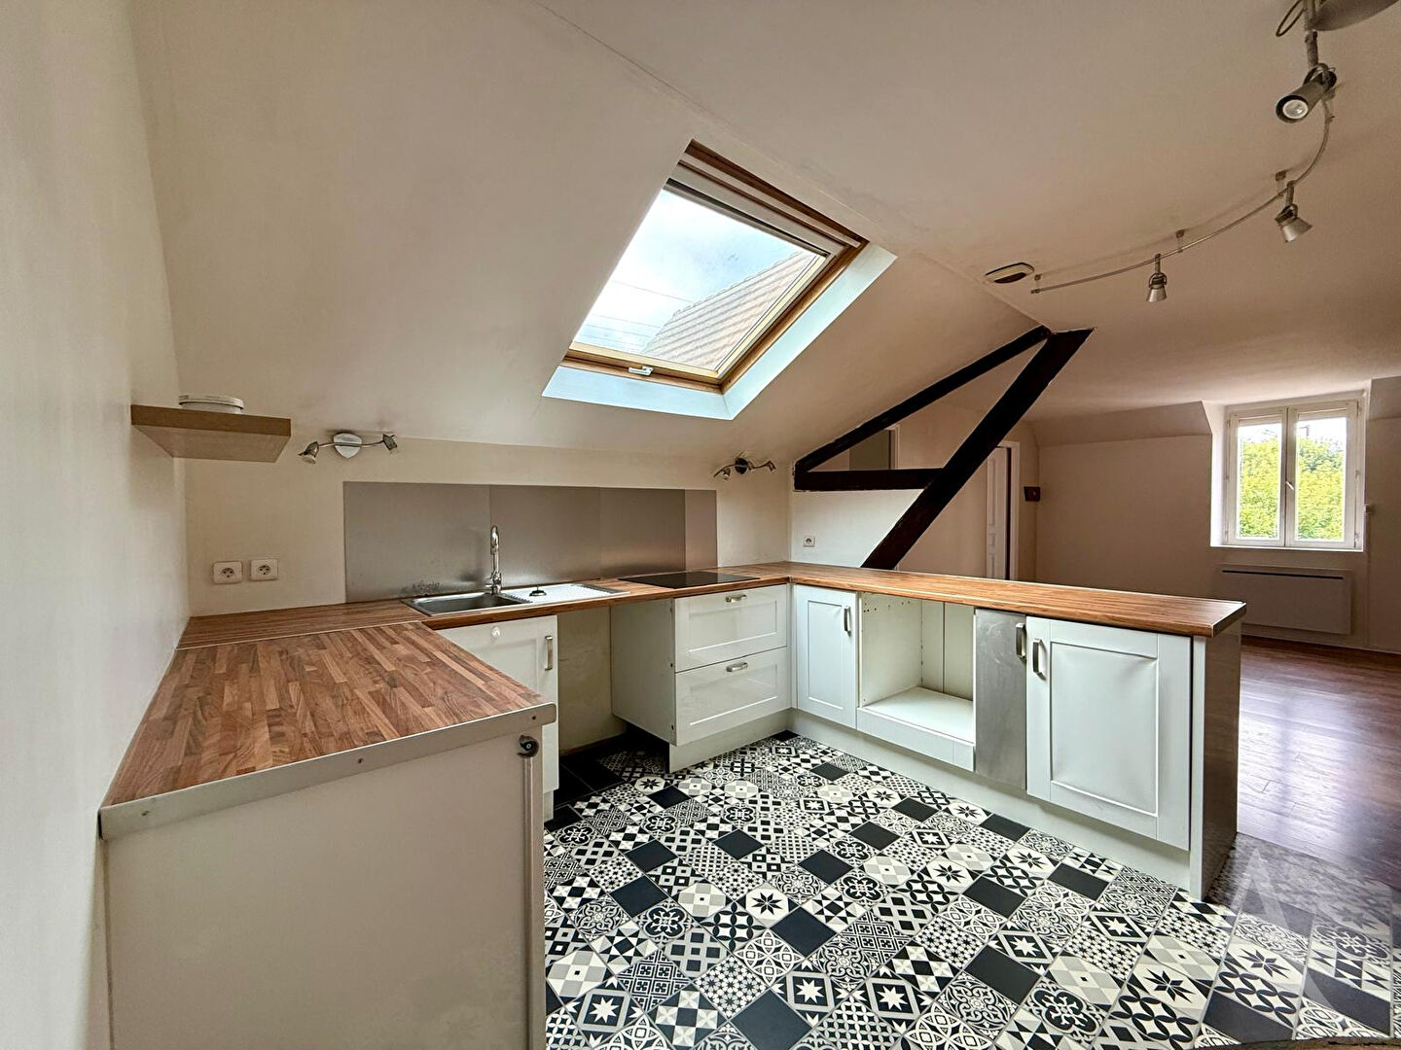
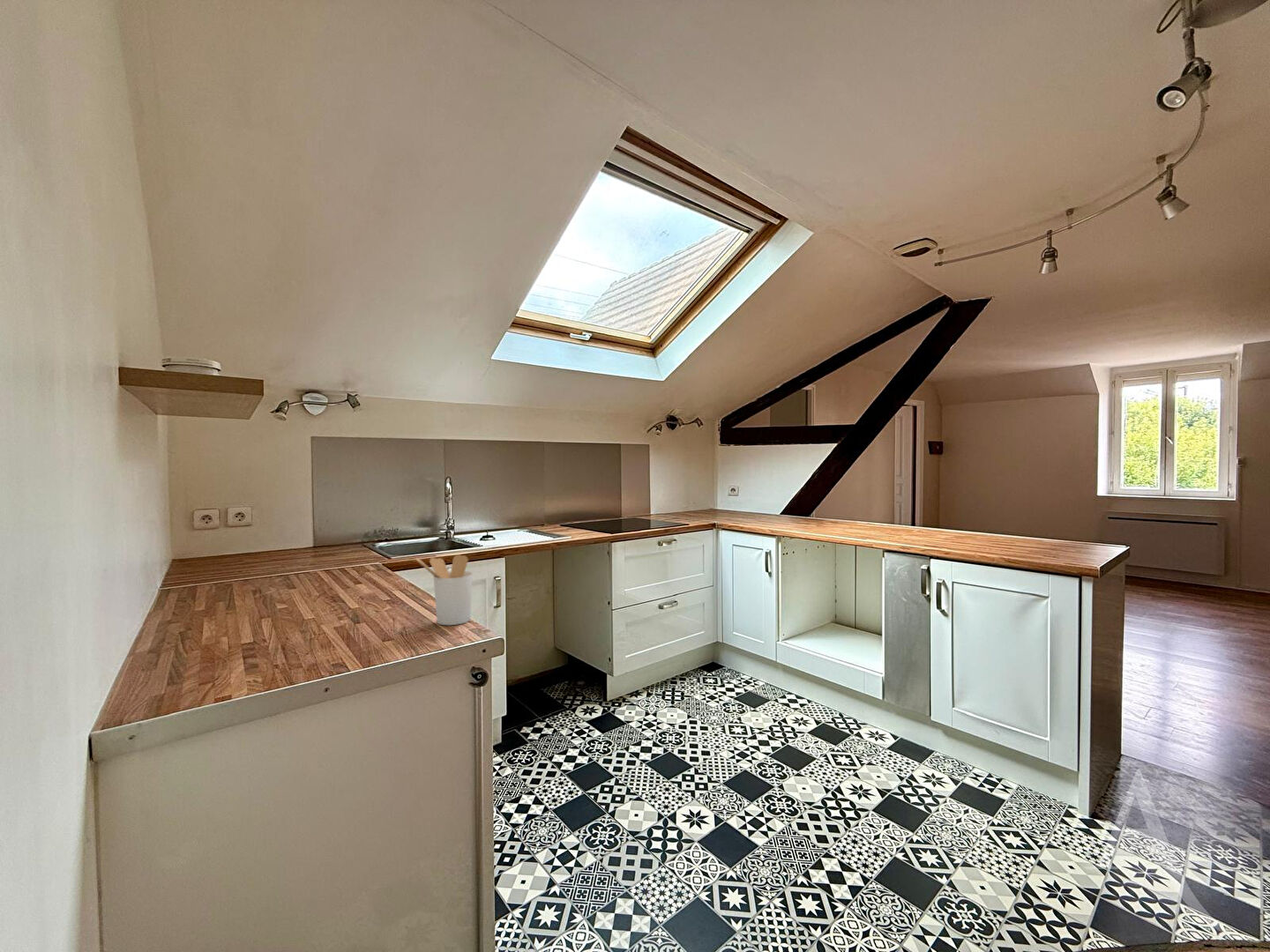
+ utensil holder (443, 587)
